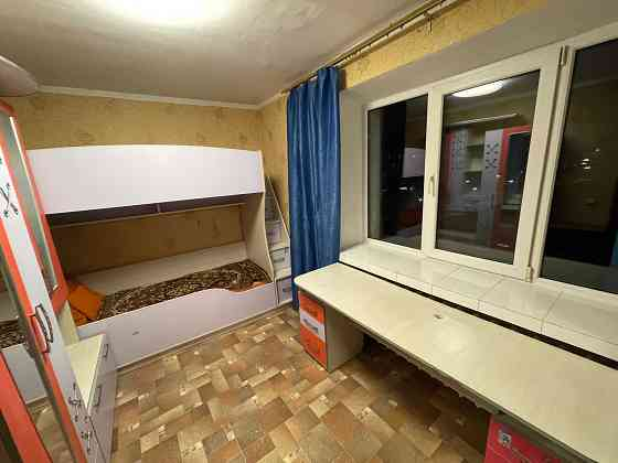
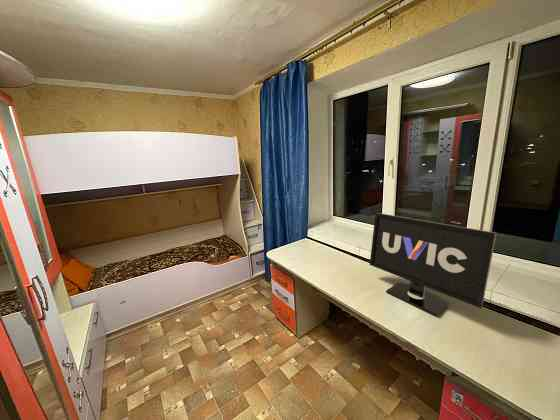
+ monitor (418, 260)
